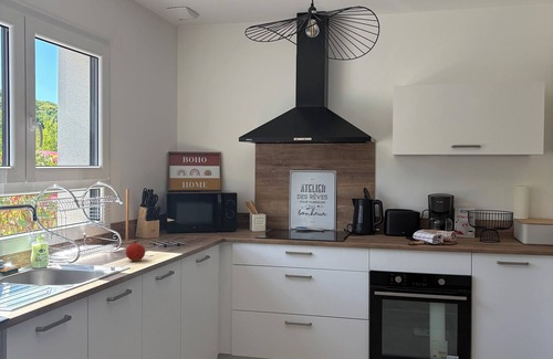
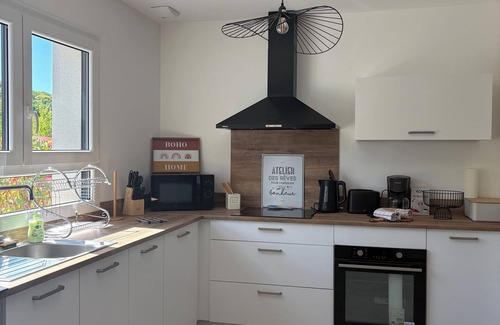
- fruit (135, 250)
